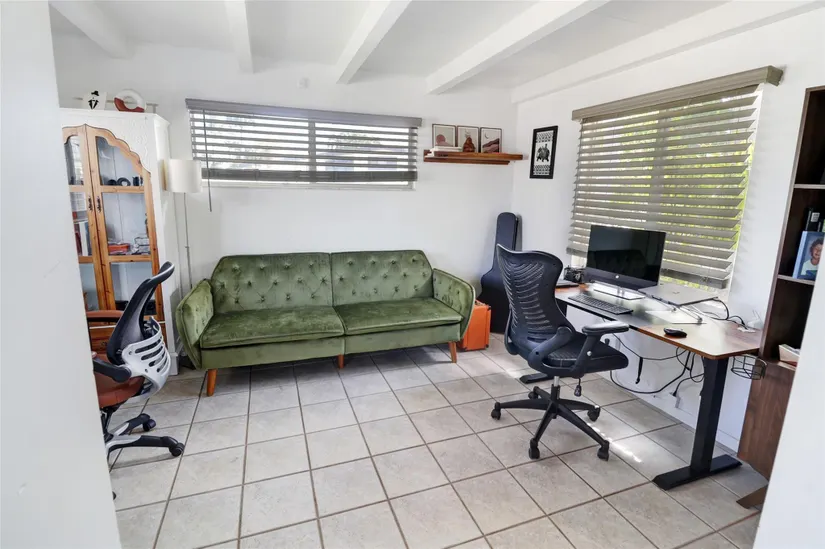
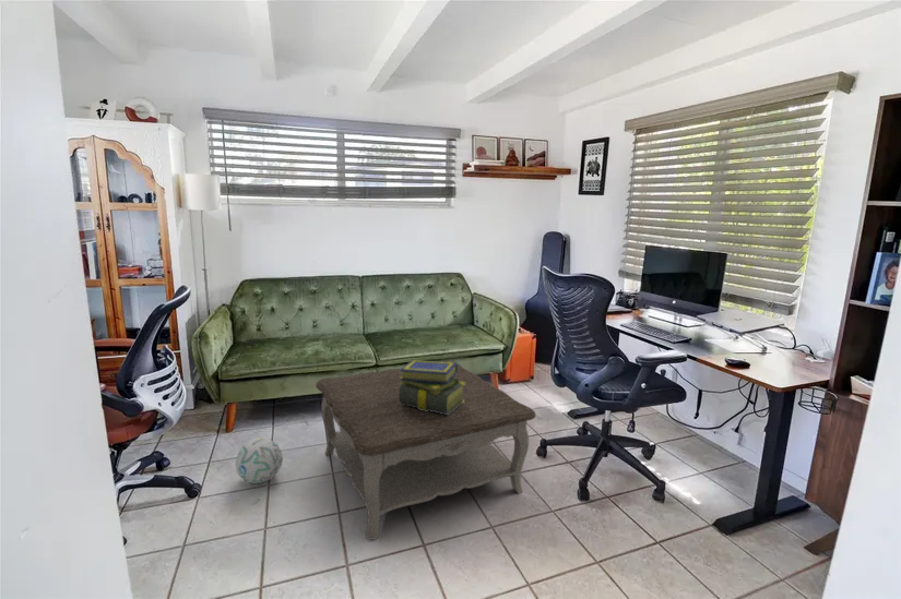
+ ball (259, 459)
+ stack of books (429, 384)
+ coffee table (418, 432)
